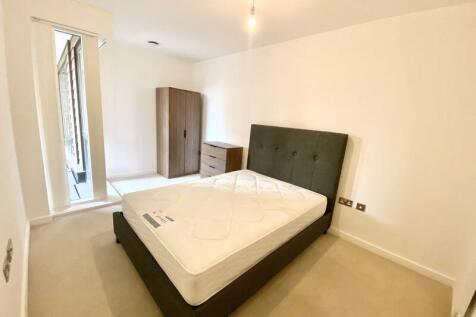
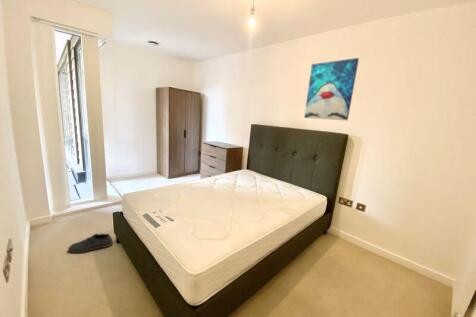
+ wall art (328, 91)
+ shoe (91, 241)
